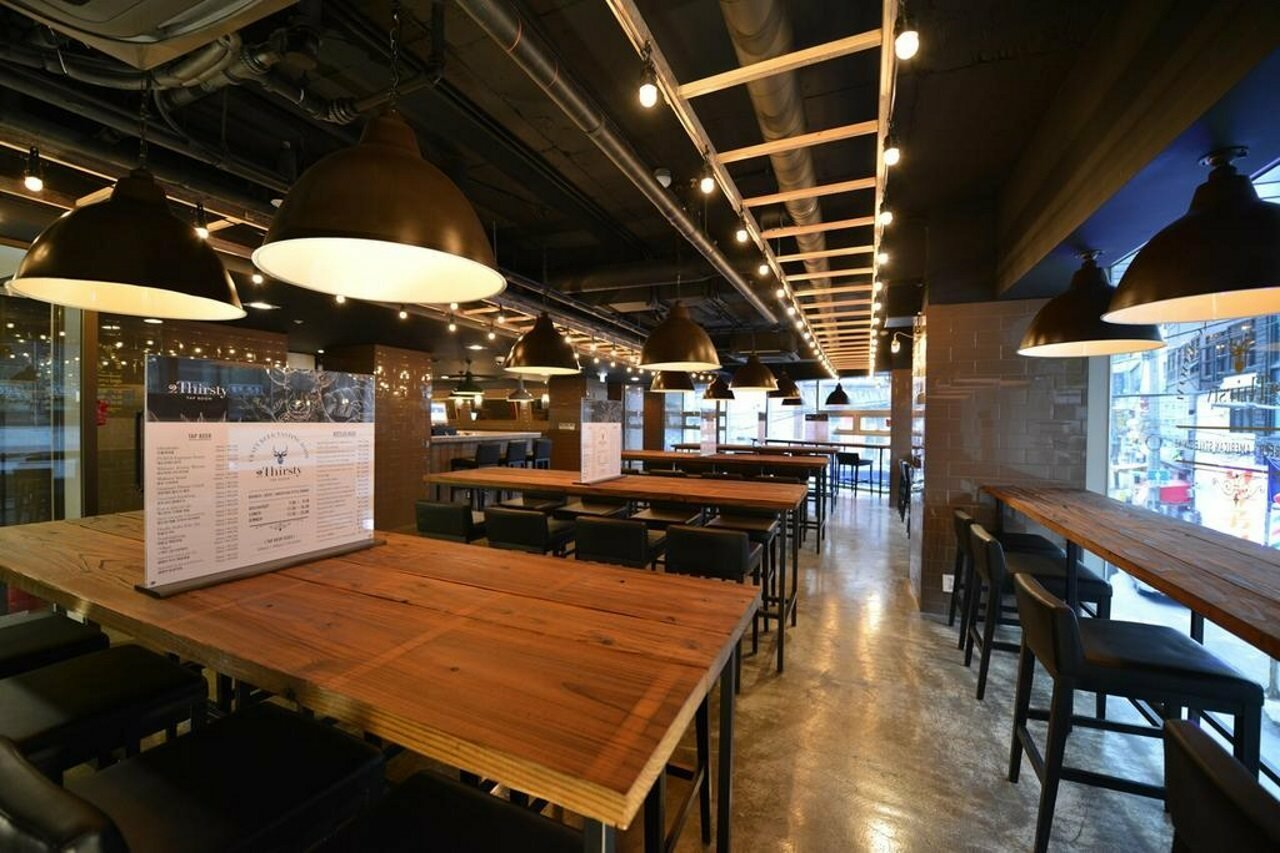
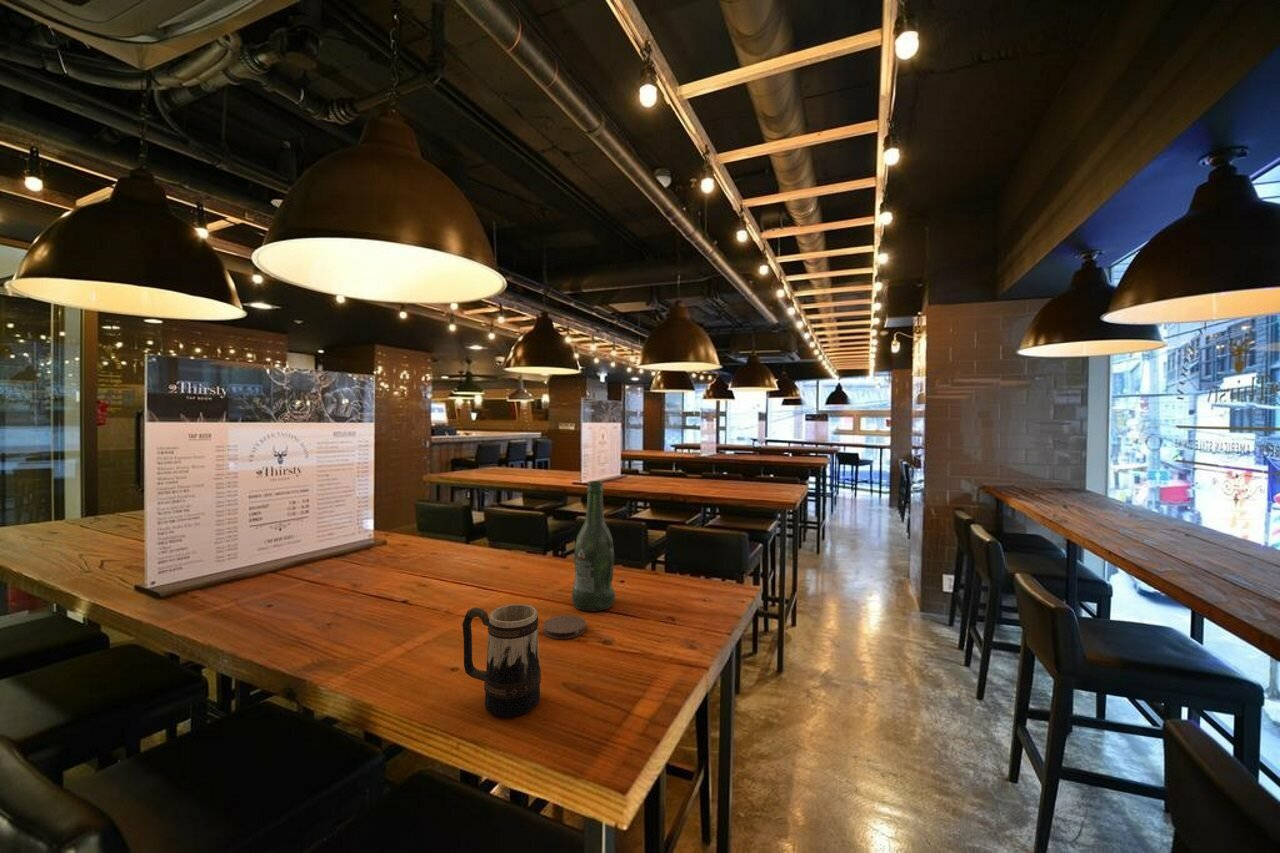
+ beer mug (501, 655)
+ coaster (564, 626)
+ beer bottle (593, 543)
